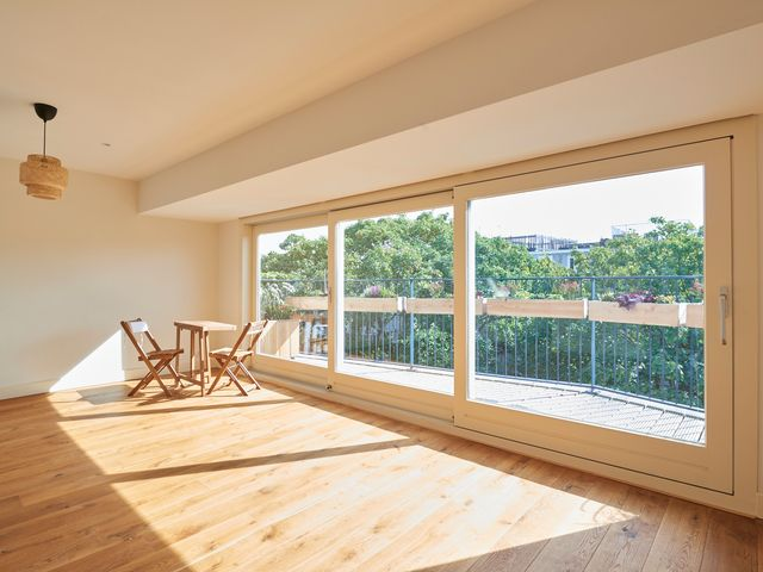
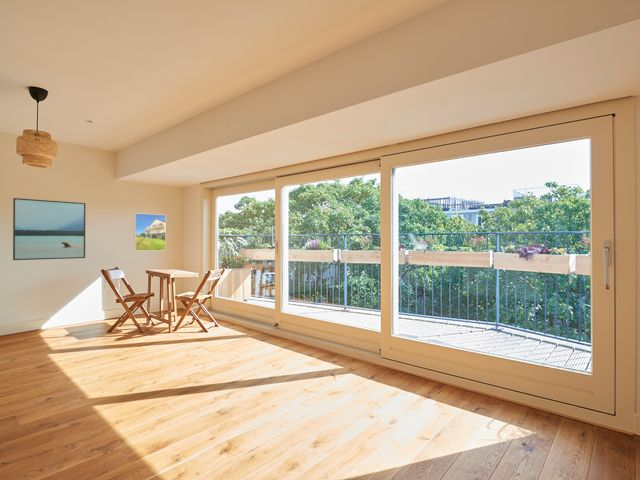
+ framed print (150, 232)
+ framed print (51, 229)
